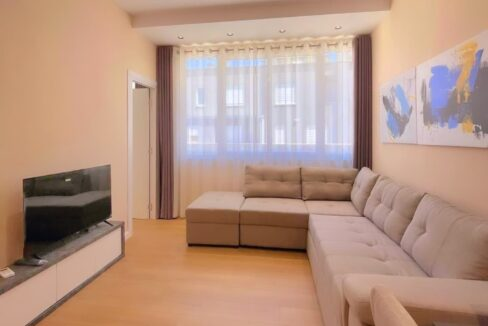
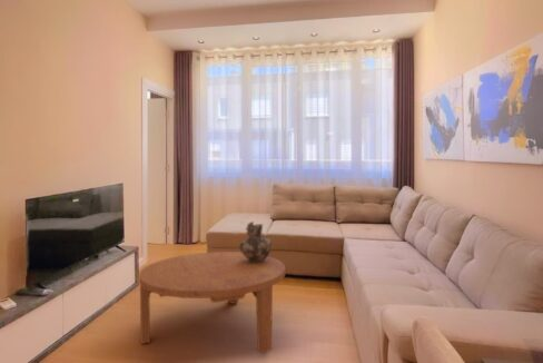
+ coffee table (215, 297)
+ vase (255, 241)
